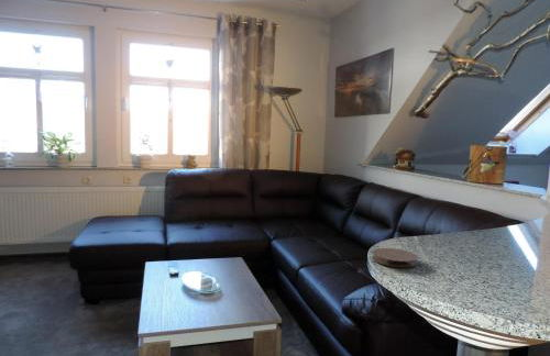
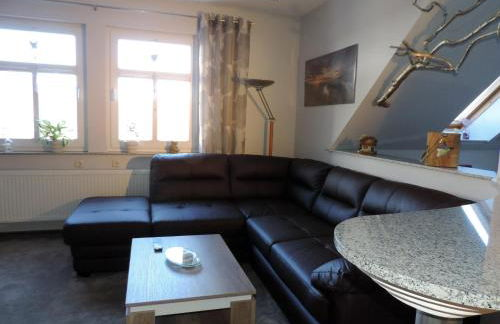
- coaster (394, 257)
